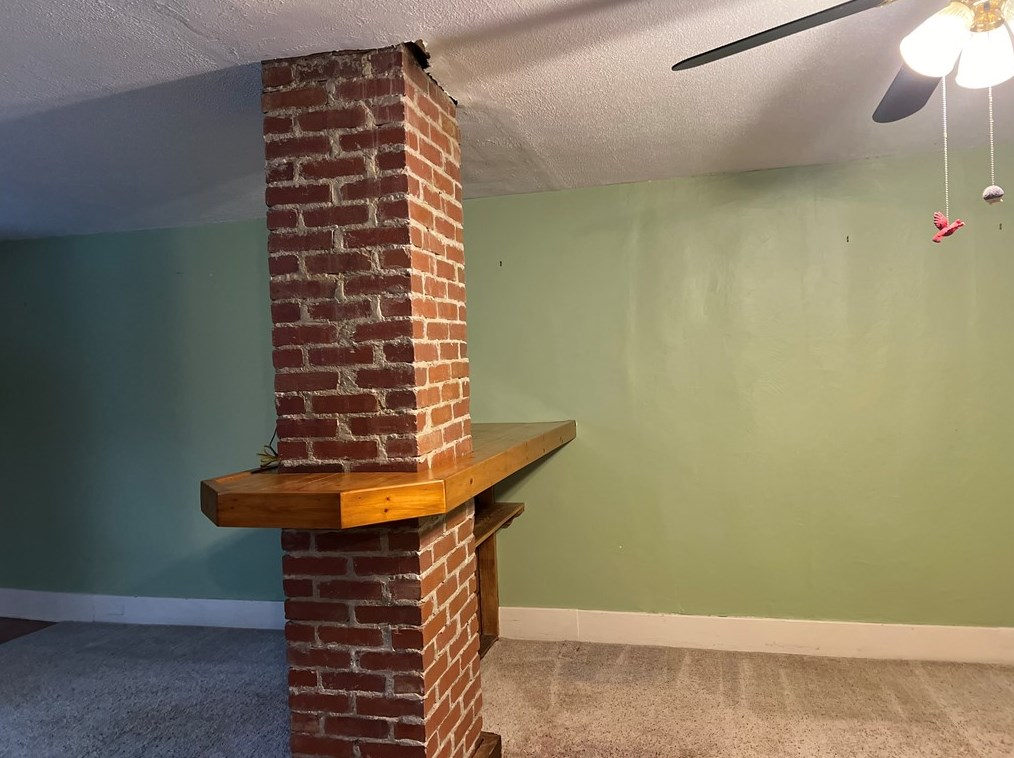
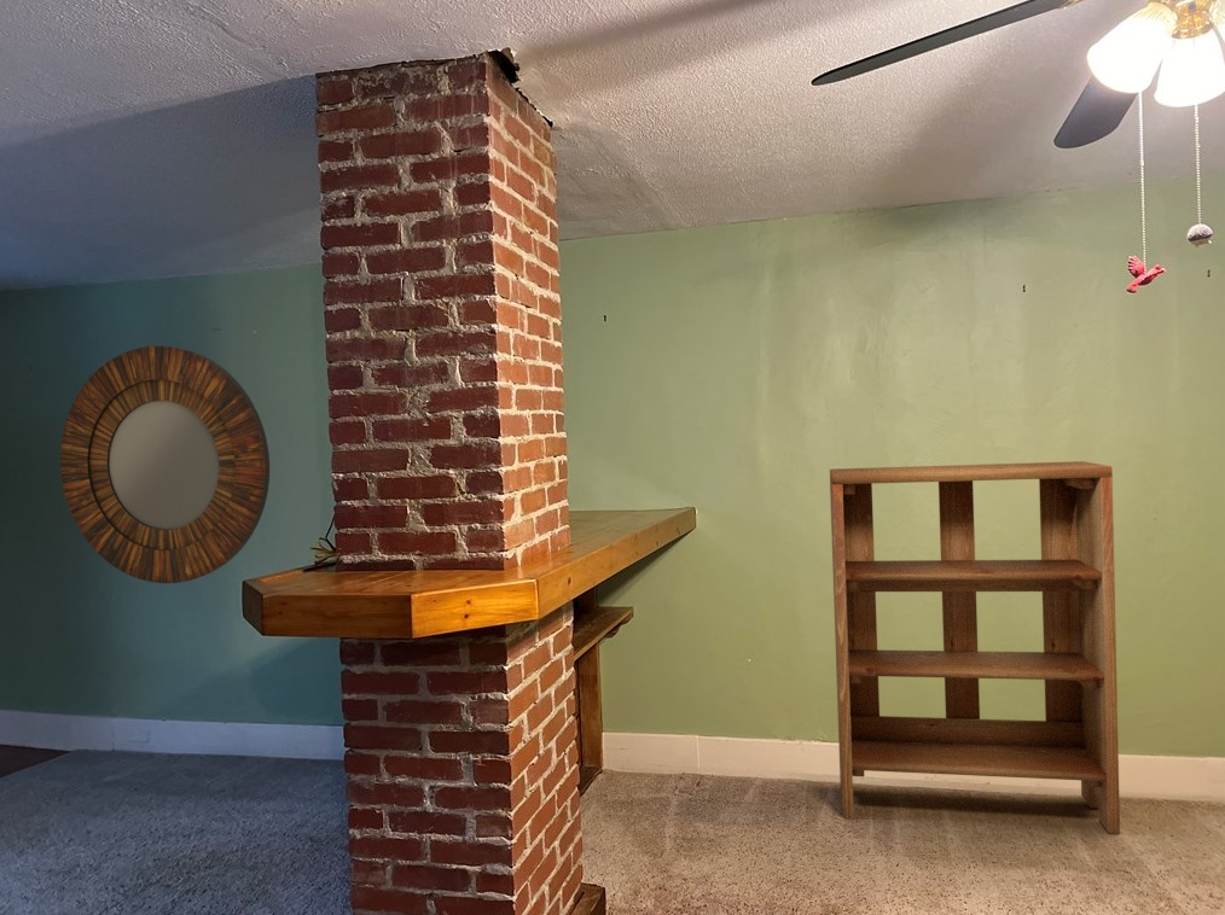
+ home mirror (162, 465)
+ bookshelf (964, 639)
